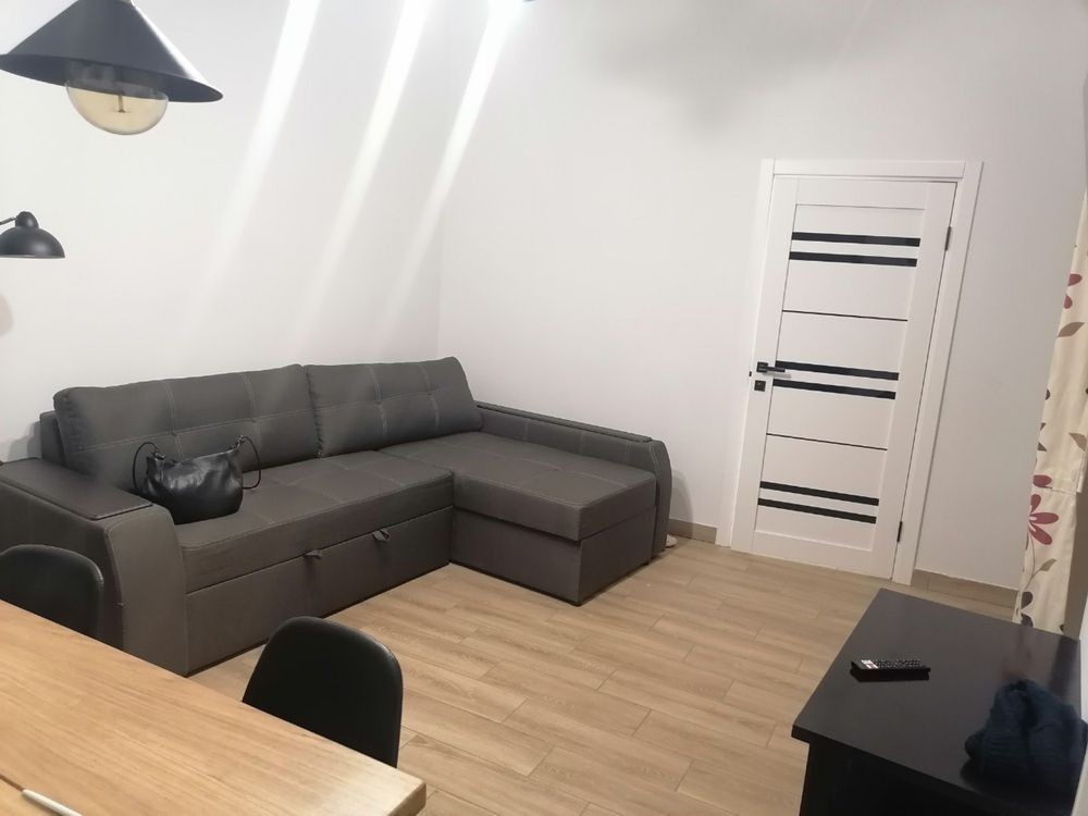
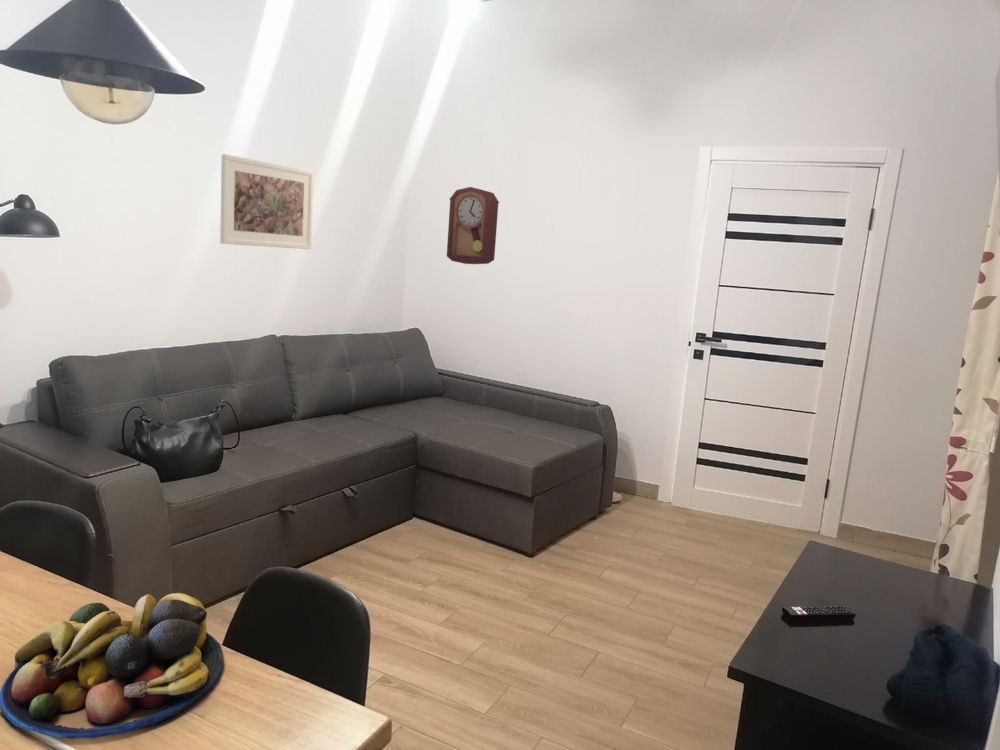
+ pendulum clock (472, 226)
+ fruit bowl (116, 642)
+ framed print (269, 205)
